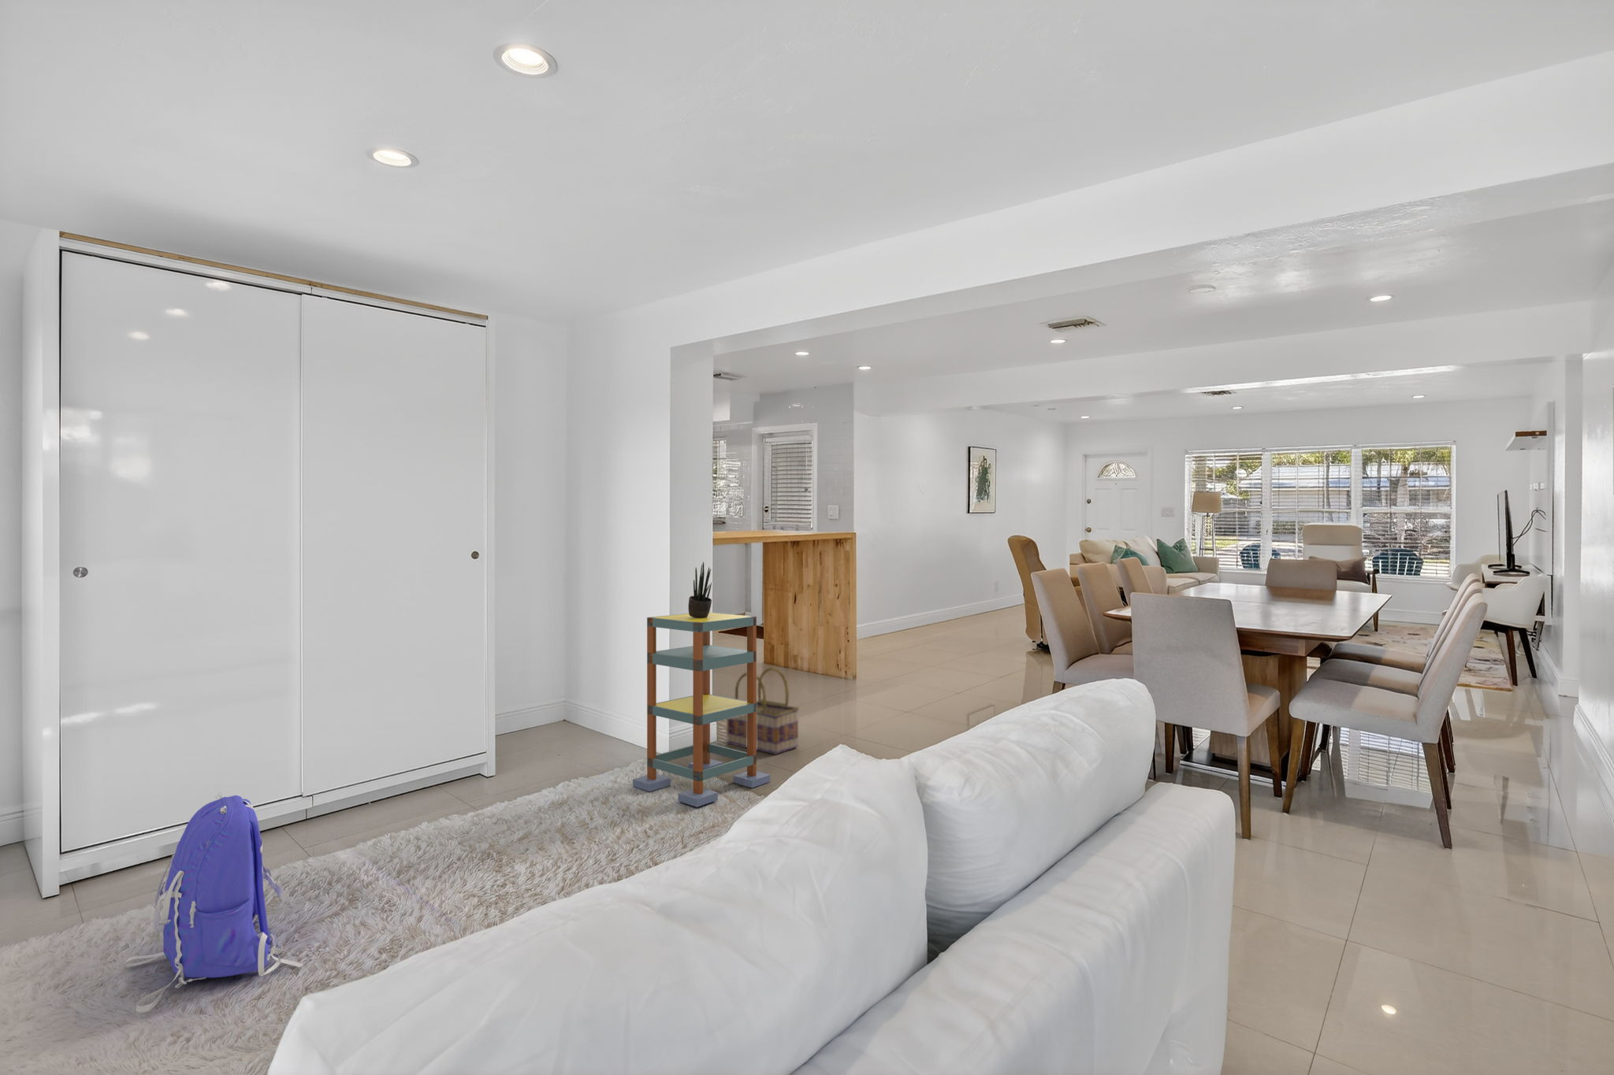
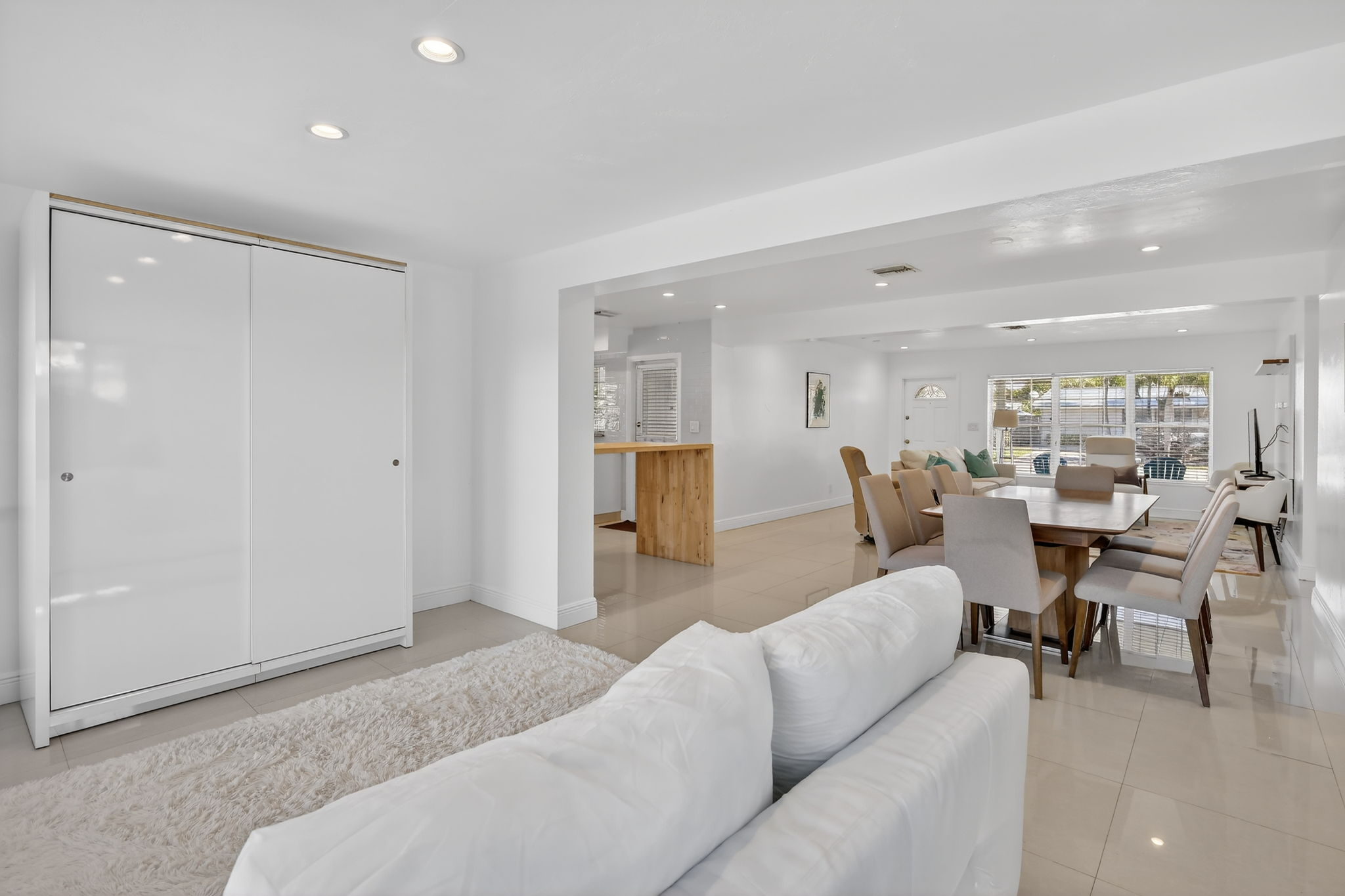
- backpack (212, 883)
- potted plant (701, 589)
- shelving unit (701, 701)
- basket (762, 707)
